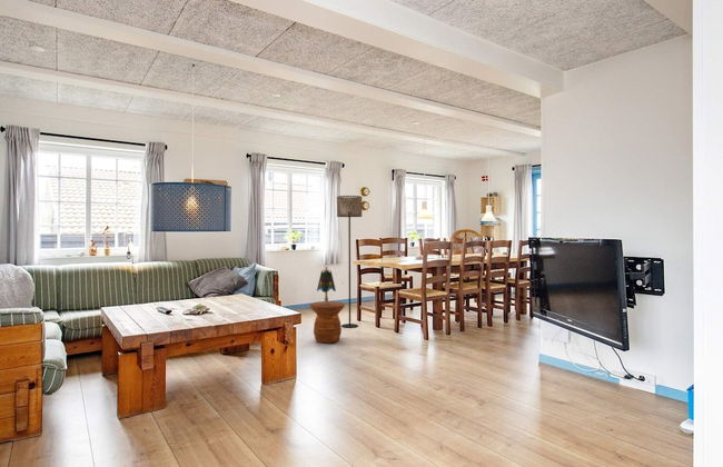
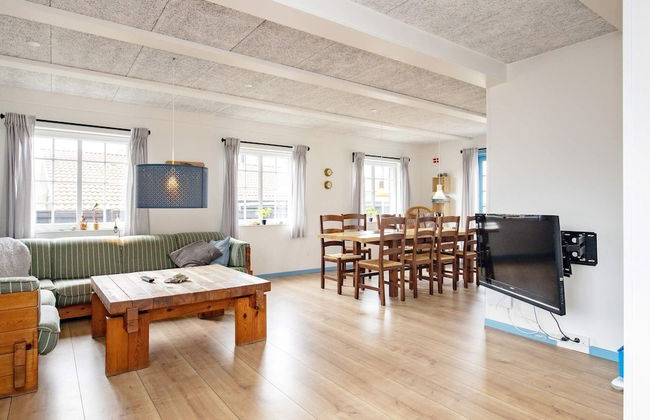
- side table (327, 321)
- floor lamp (349, 261)
- table lamp (326, 285)
